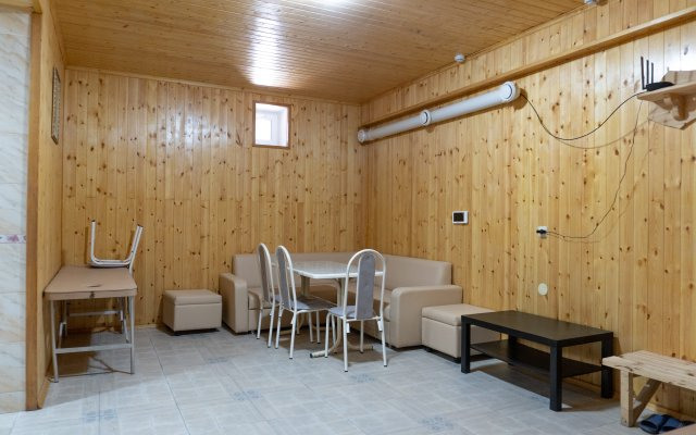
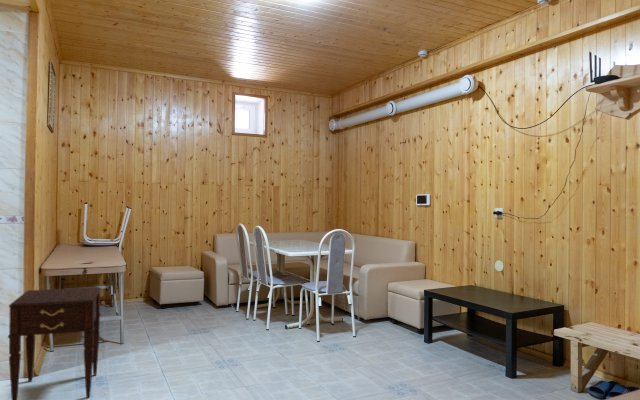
+ nightstand (55, 333)
